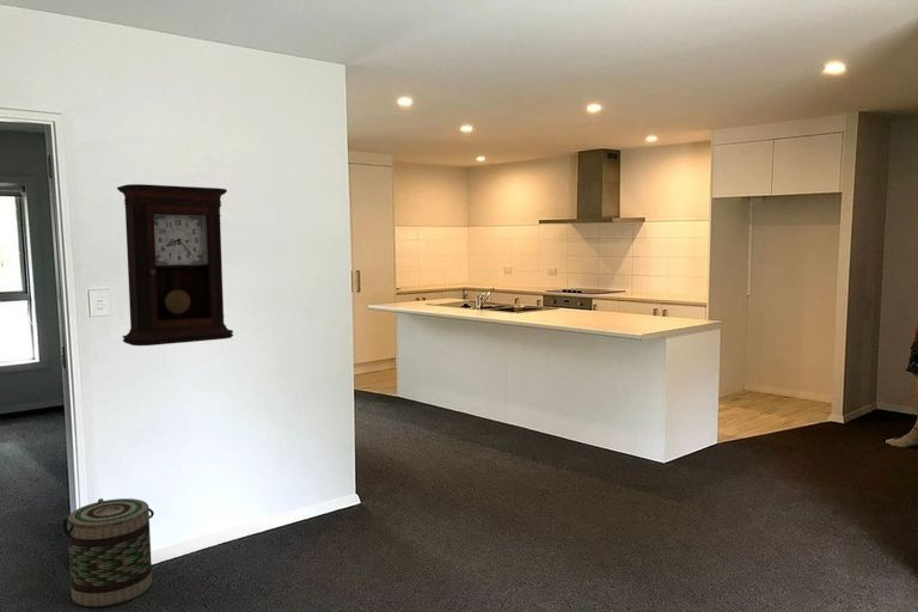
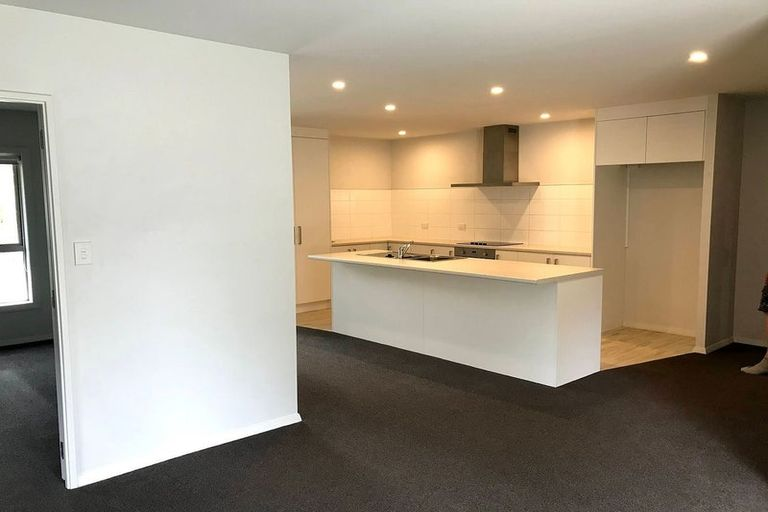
- pendulum clock (178, 264)
- basket (110, 546)
